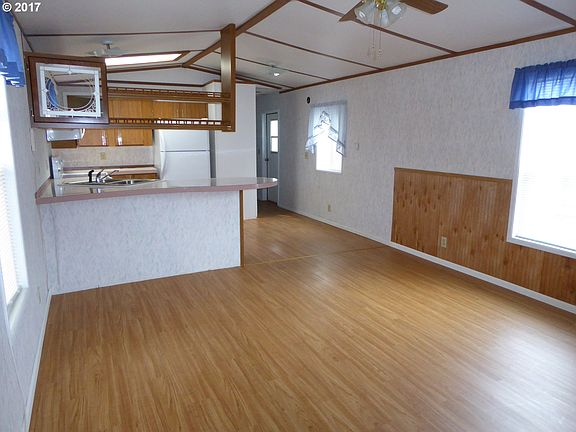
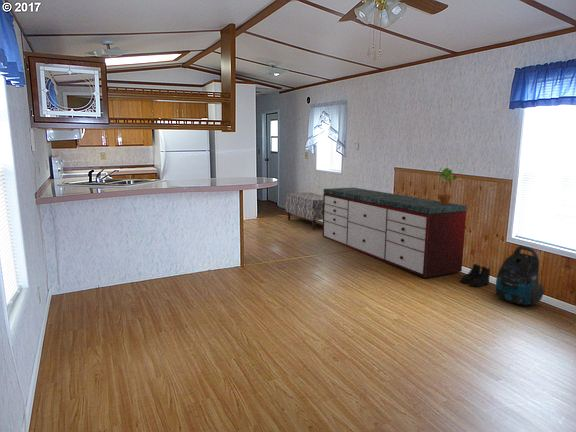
+ bench (310, 209)
+ vacuum cleaner (518, 274)
+ storage cabinet (381, 224)
+ potted plant (445, 184)
+ boots (476, 274)
